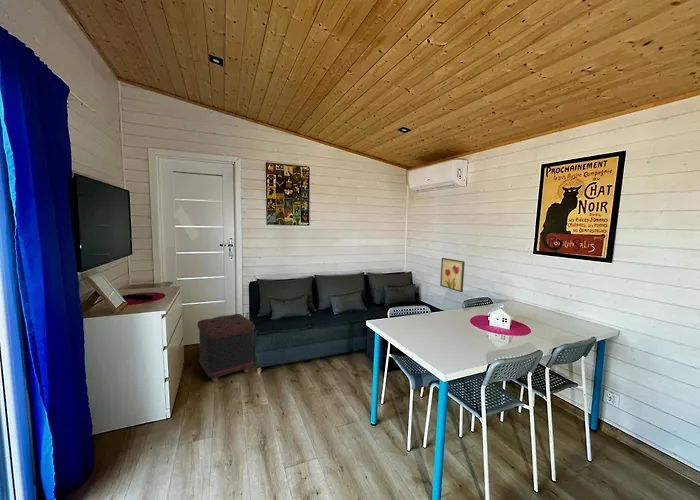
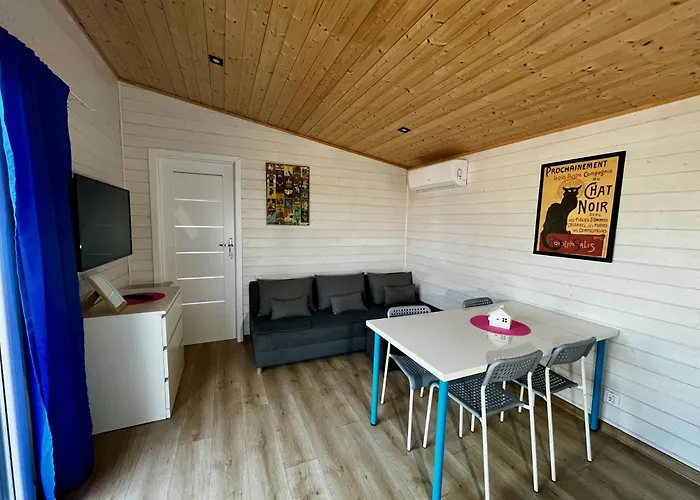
- wall art (452, 274)
- ottoman (226, 345)
